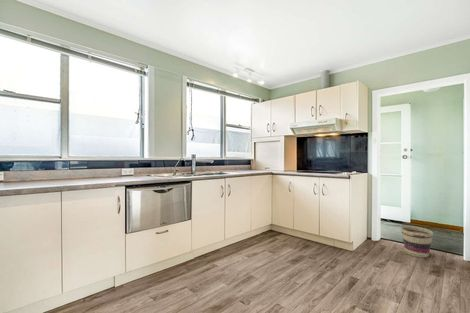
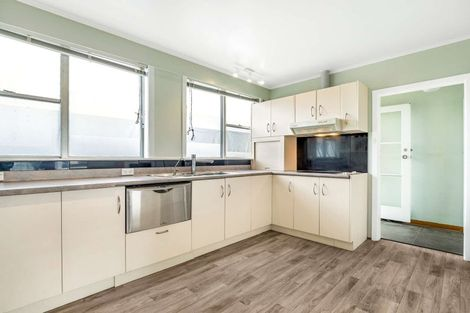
- basket (416, 241)
